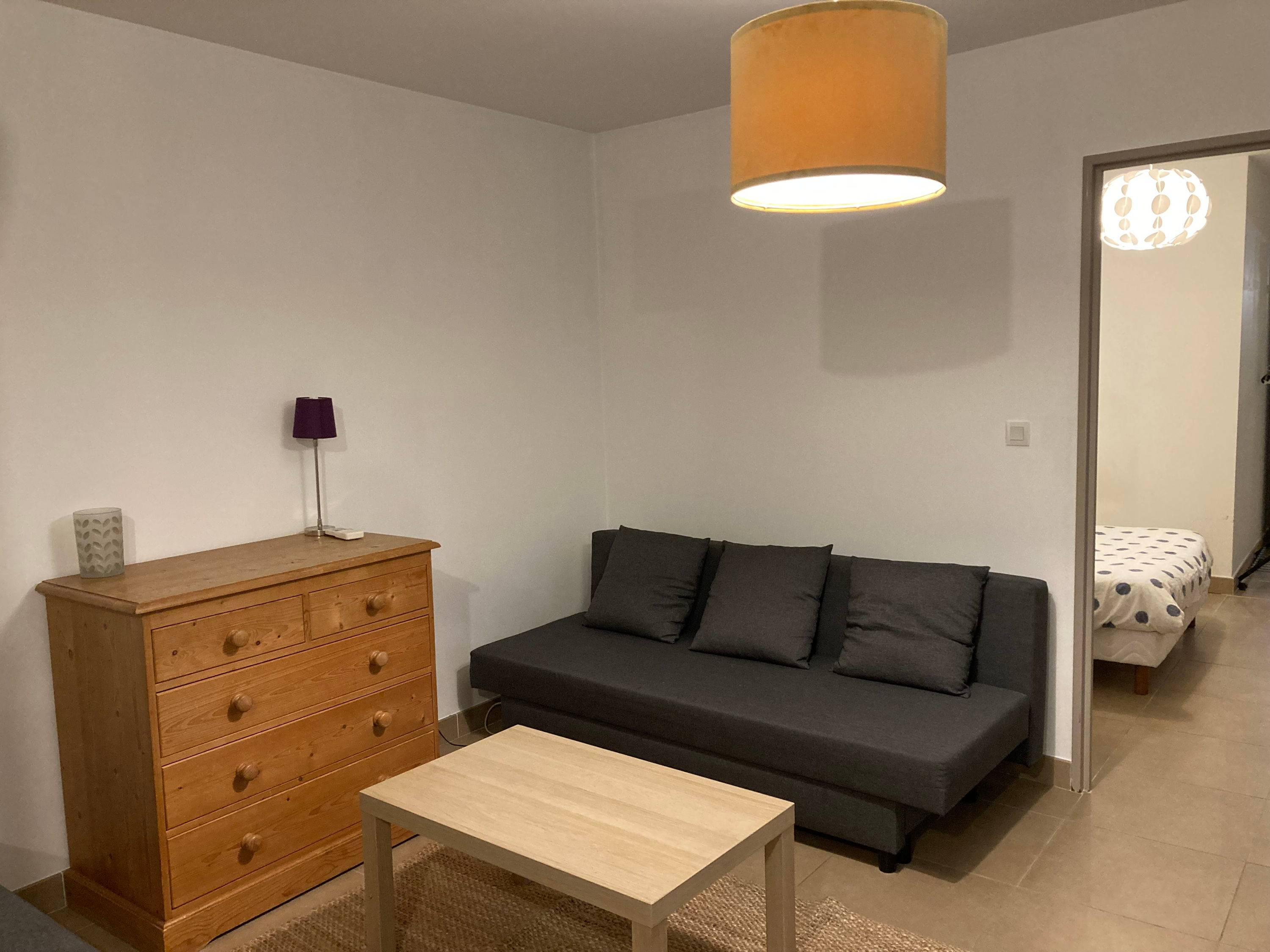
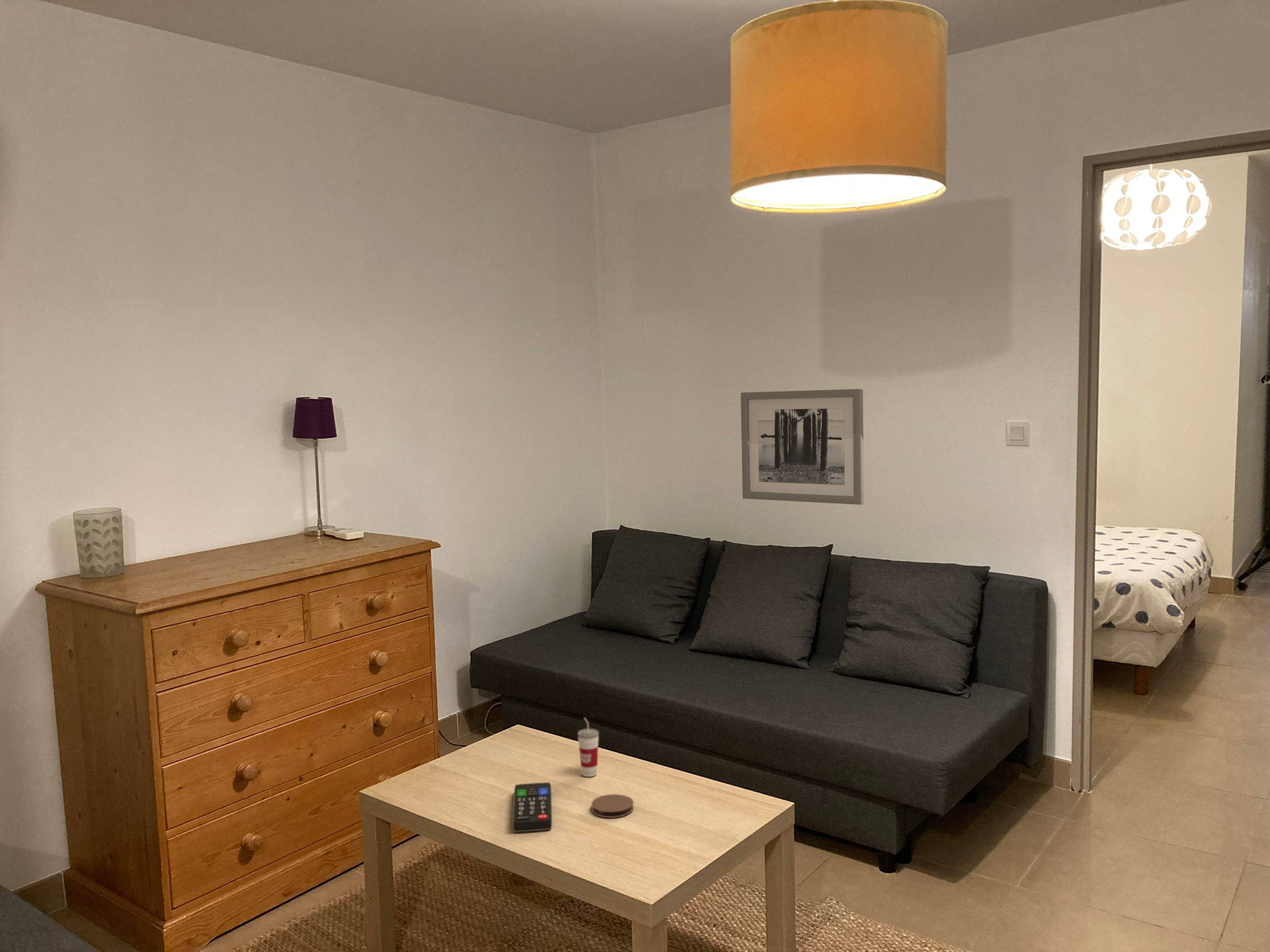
+ wall art (800, 446)
+ remote control (532, 805)
+ cup (588, 746)
+ coaster (613, 806)
